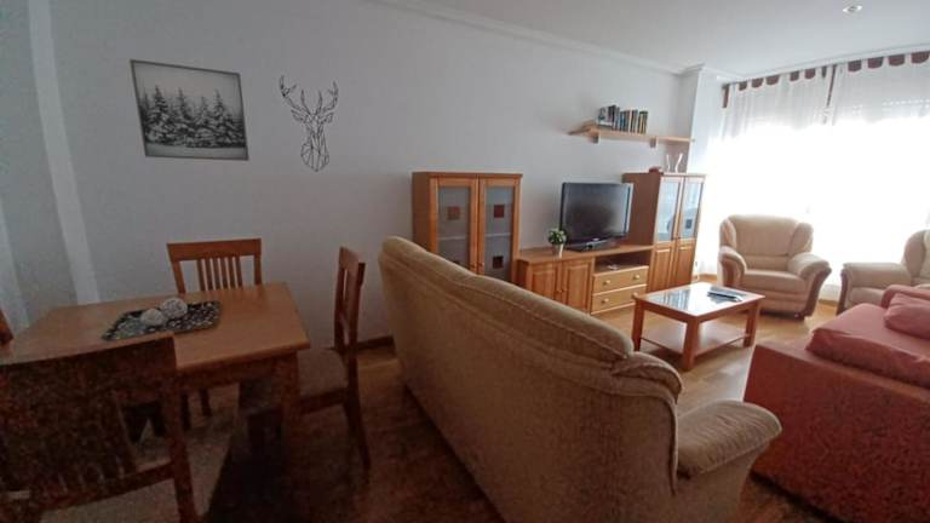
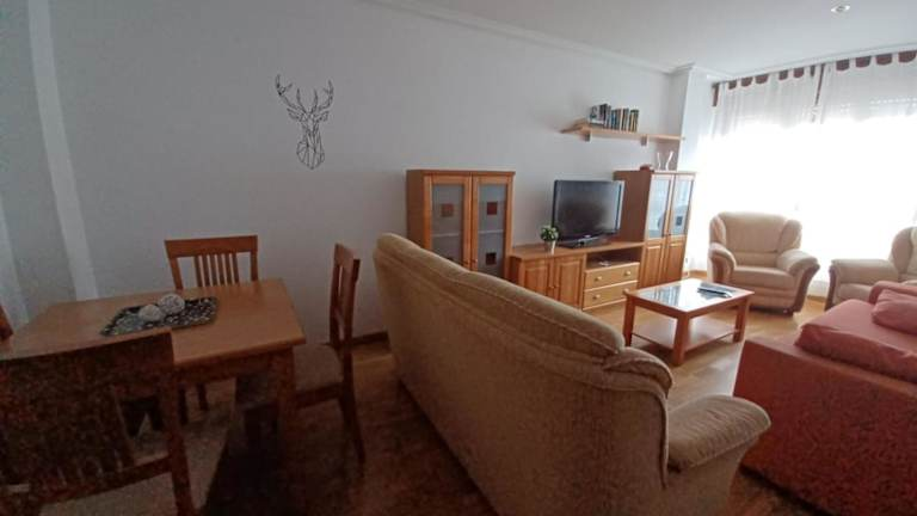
- wall art (194, 114)
